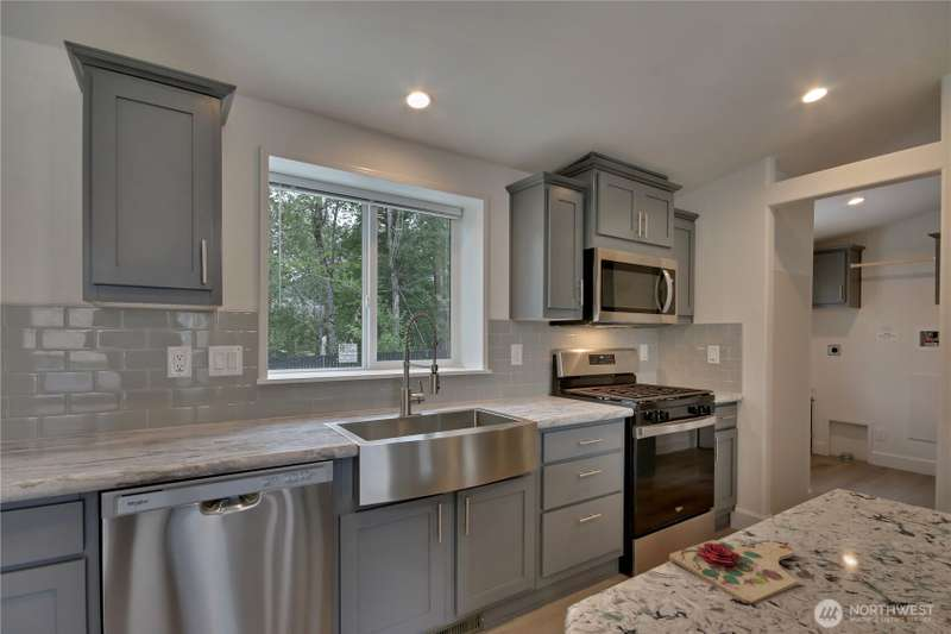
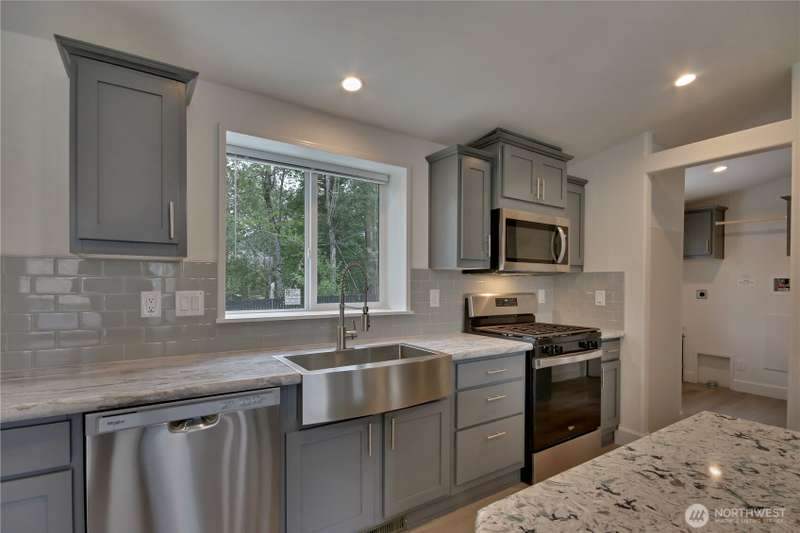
- cutting board (748, 555)
